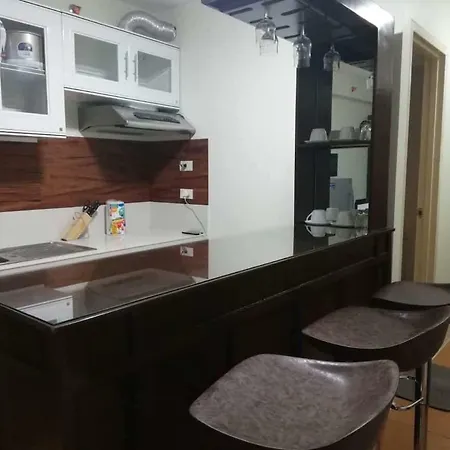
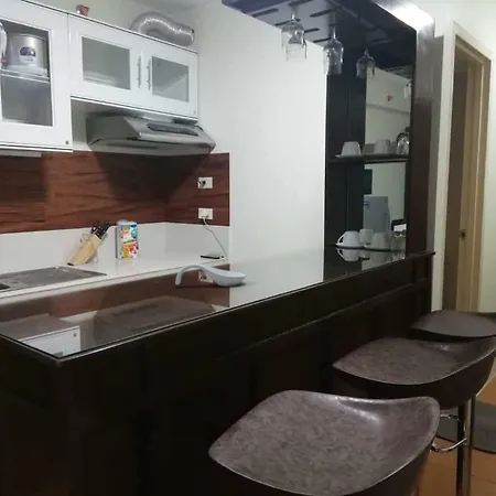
+ spoon rest (211, 273)
